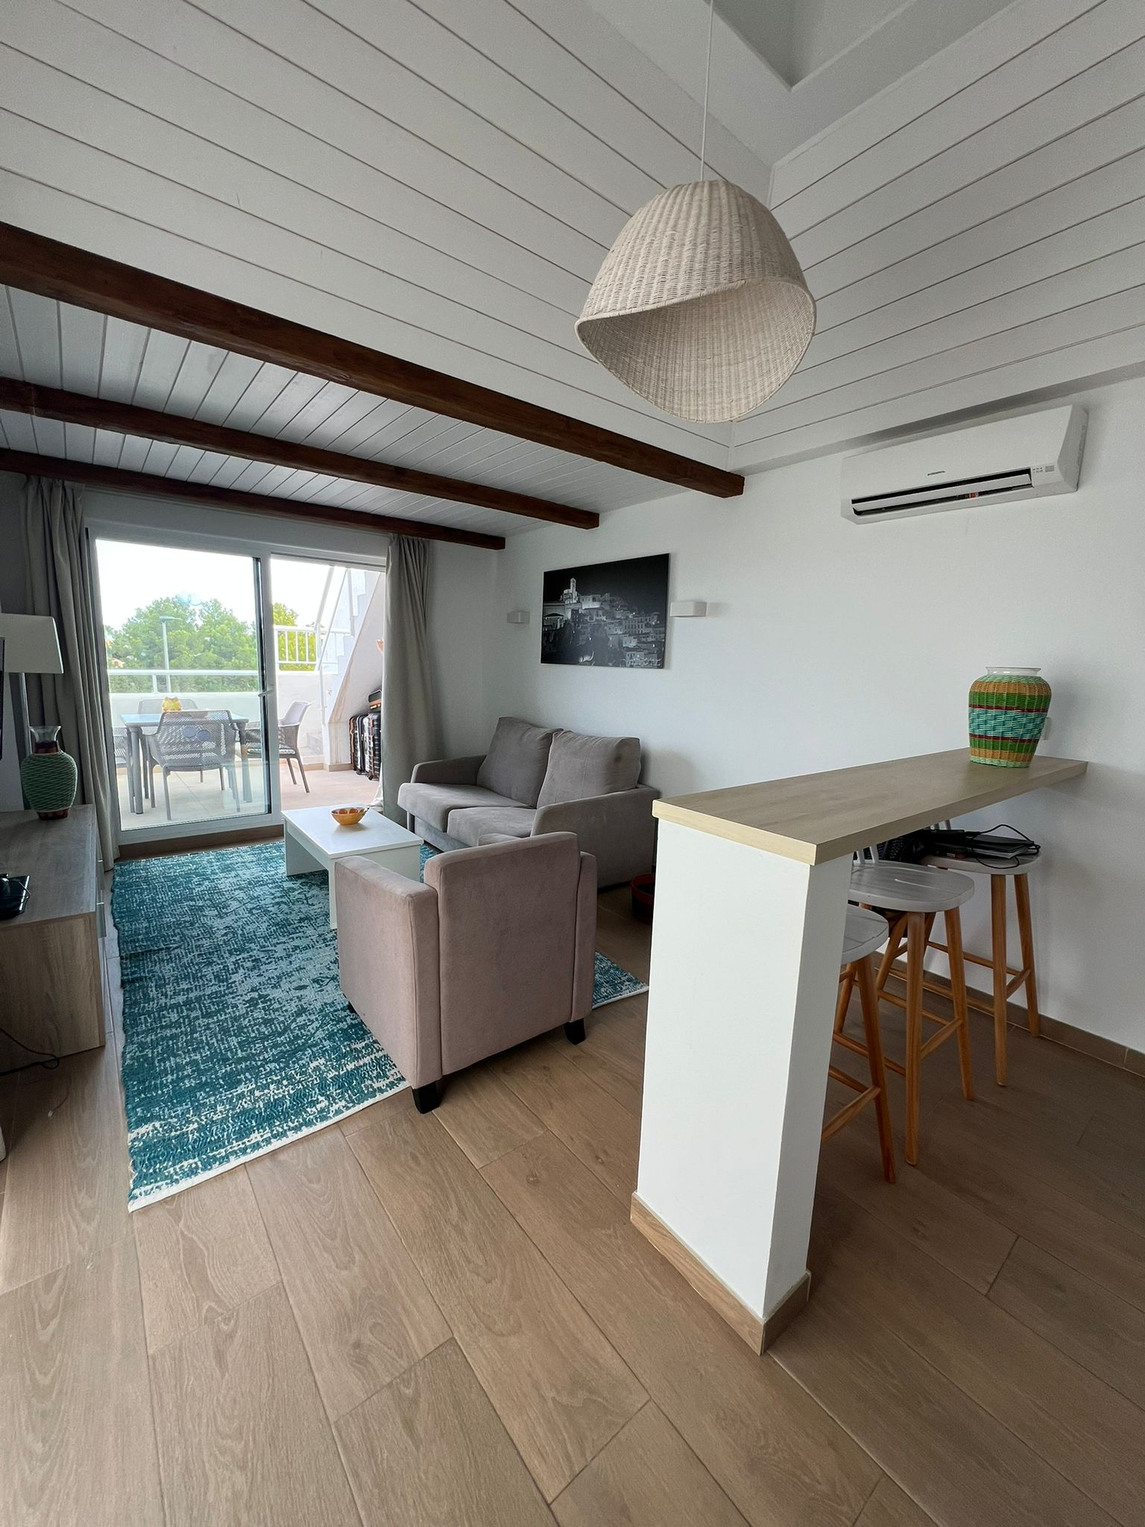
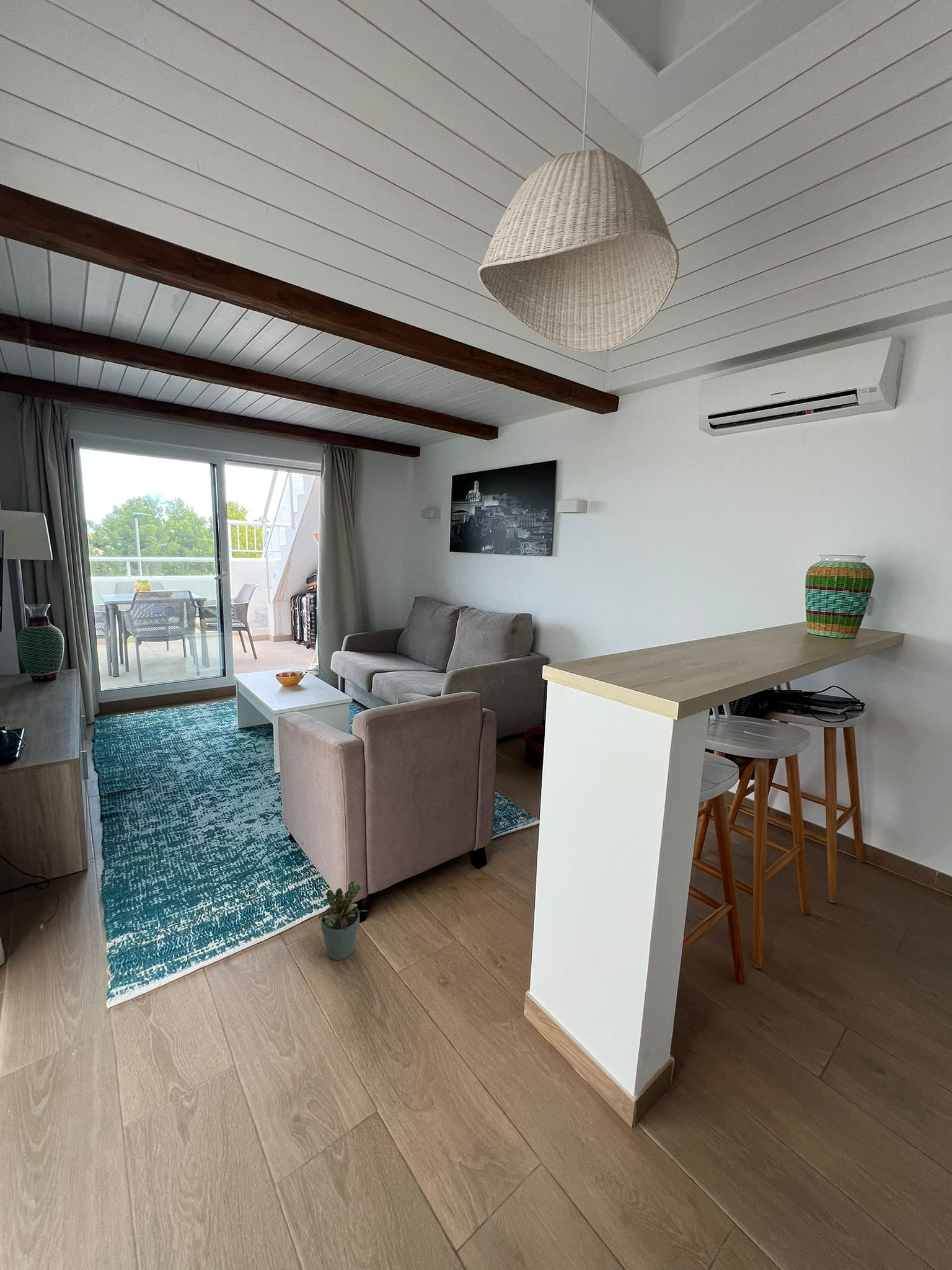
+ potted plant (346, 919)
